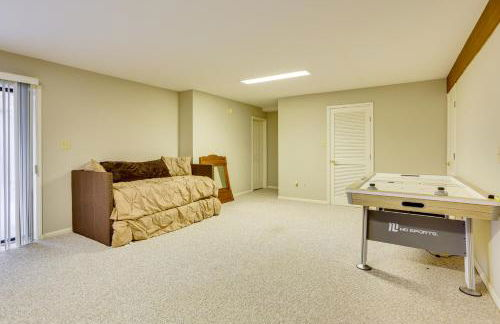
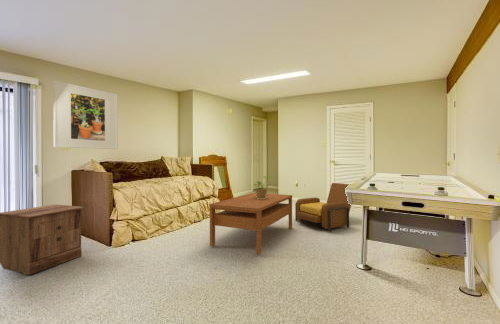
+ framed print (88, 118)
+ coffee table (255, 217)
+ potted plant (261, 187)
+ nightstand (44, 236)
+ armchair (326, 203)
